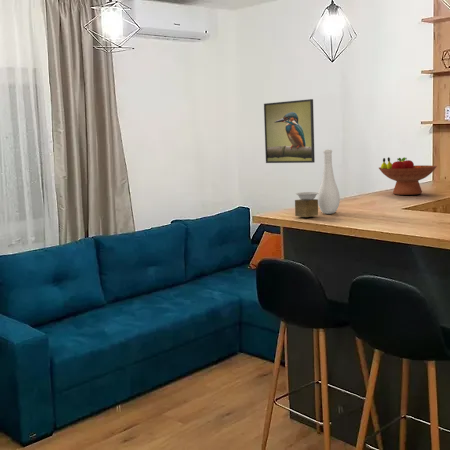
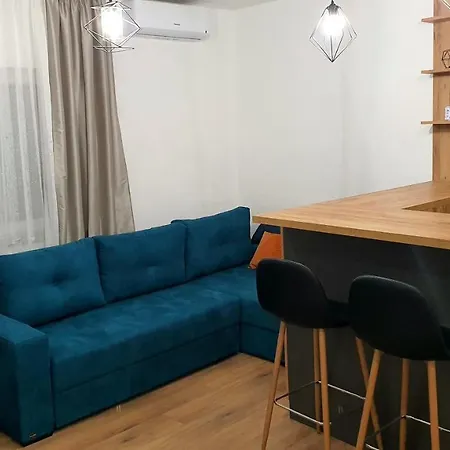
- fruit bowl (407, 175)
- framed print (288, 132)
- vase (320, 185)
